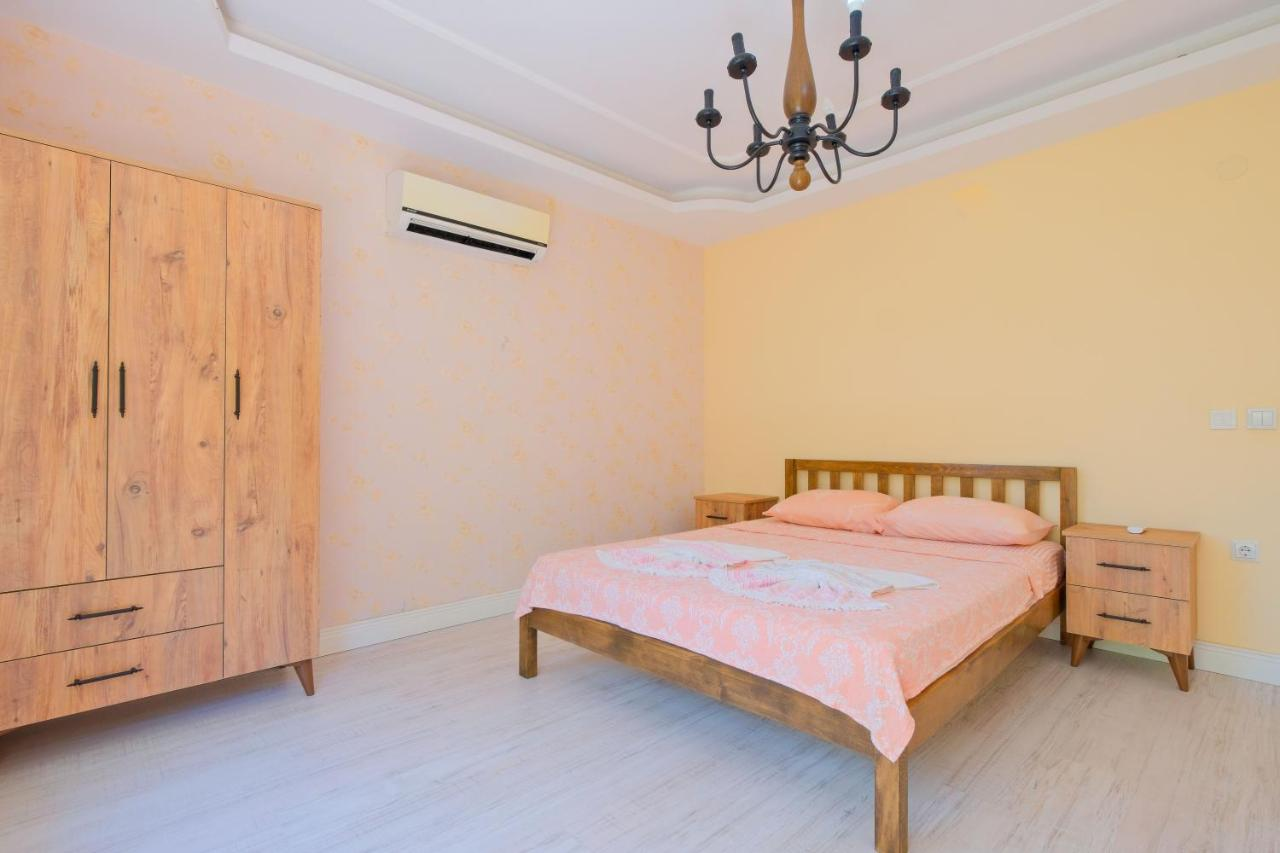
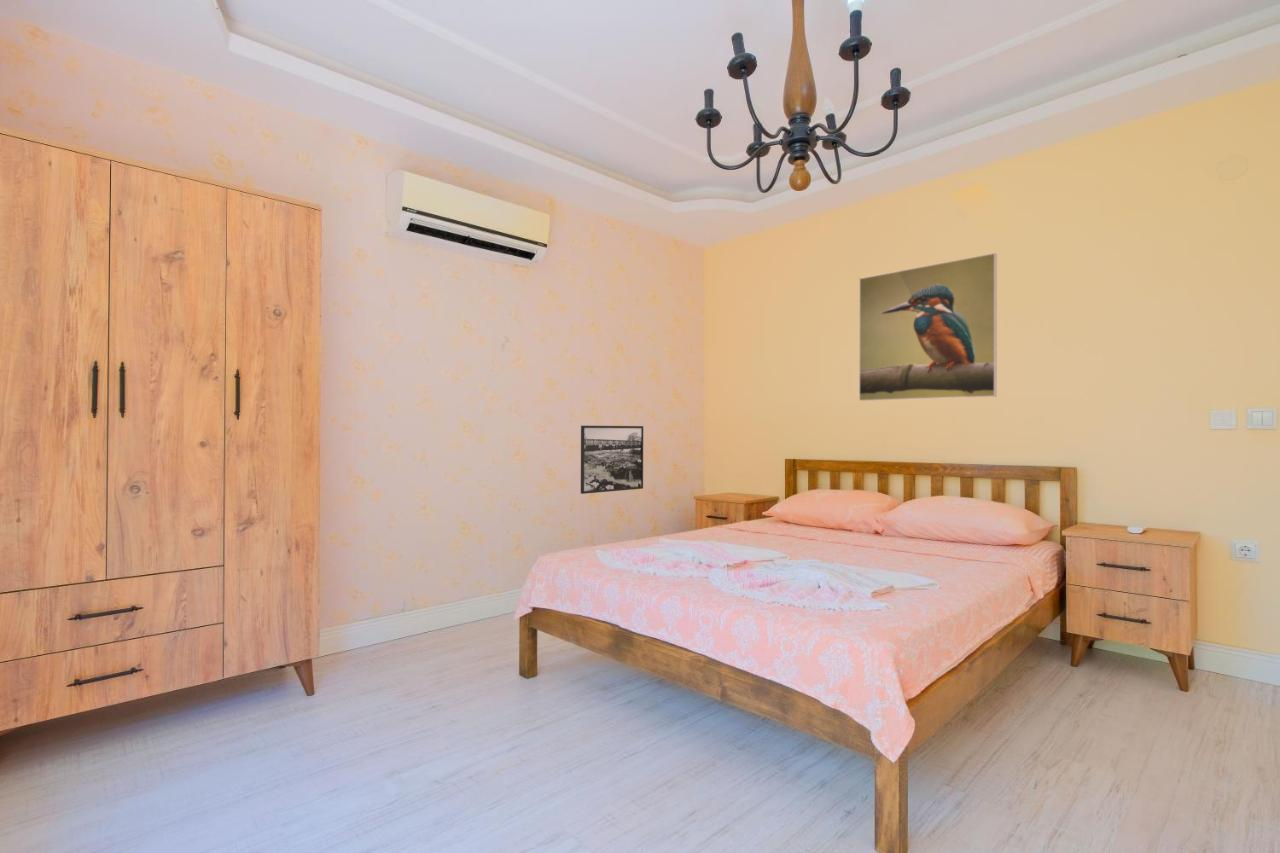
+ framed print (922, 332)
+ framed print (613, 458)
